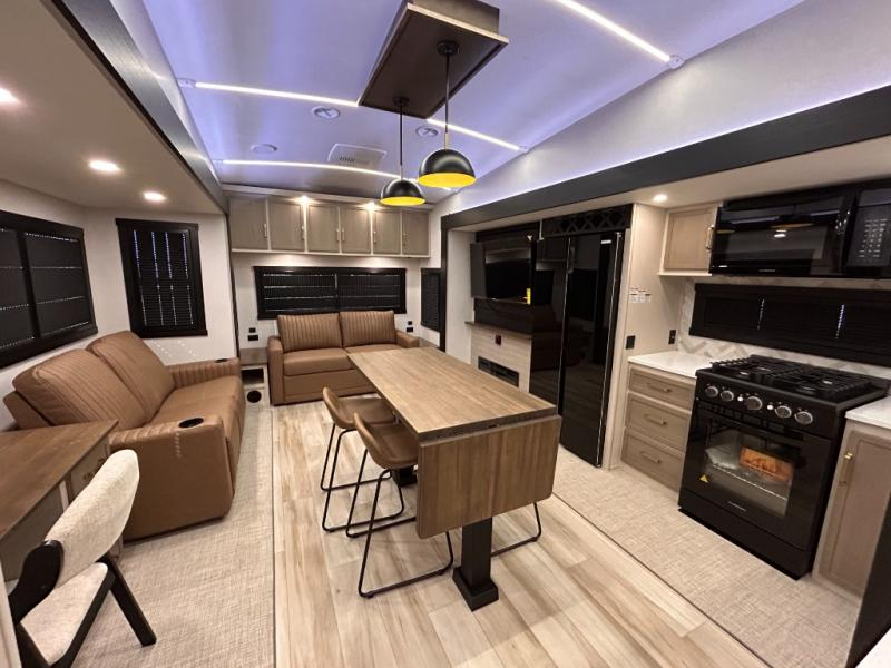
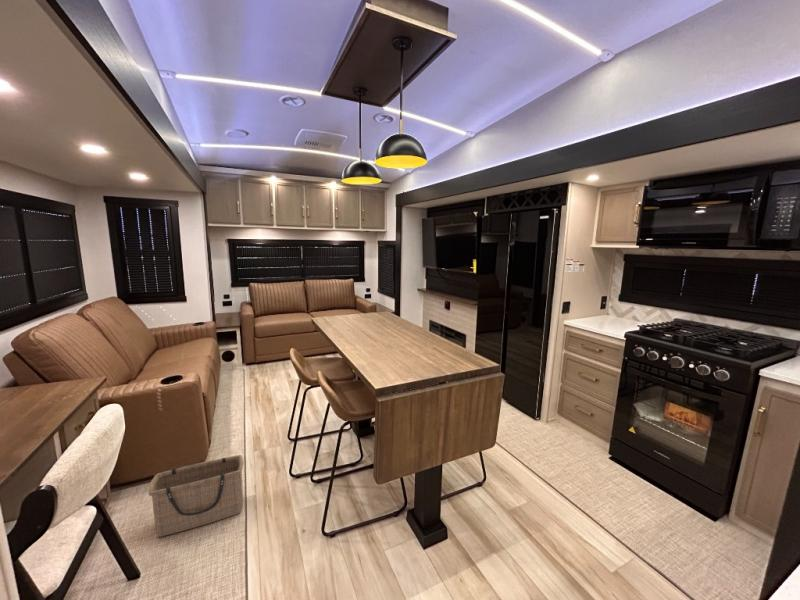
+ basket (200, 494)
